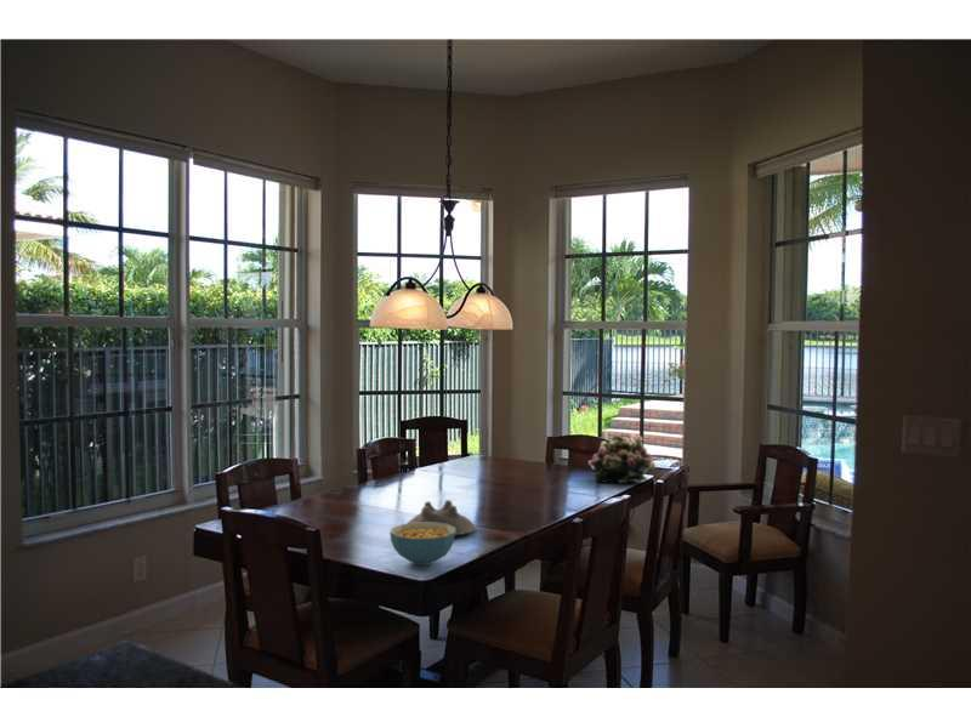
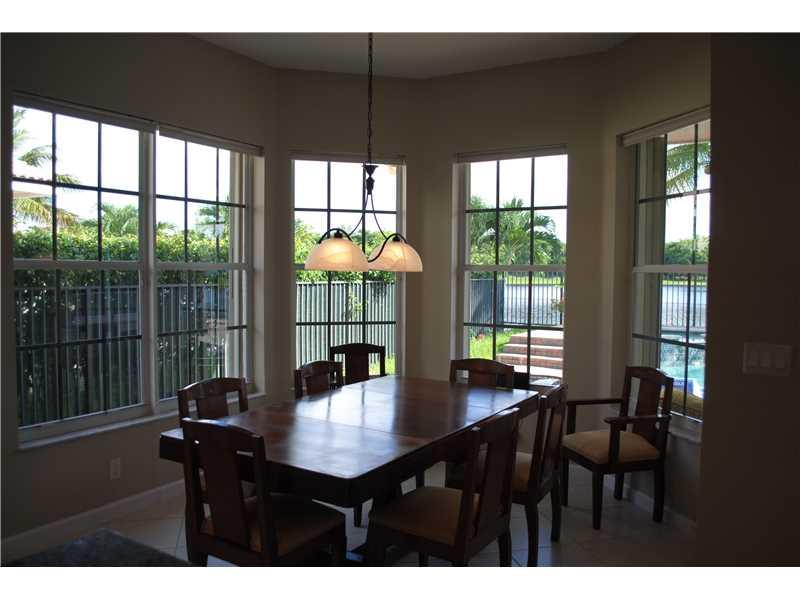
- cereal bowl (422, 546)
- flower arrangement (623, 457)
- bowl (439, 516)
